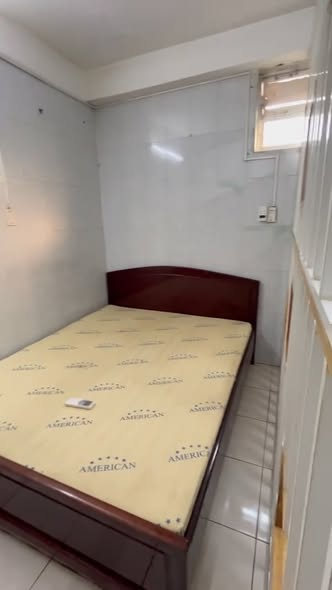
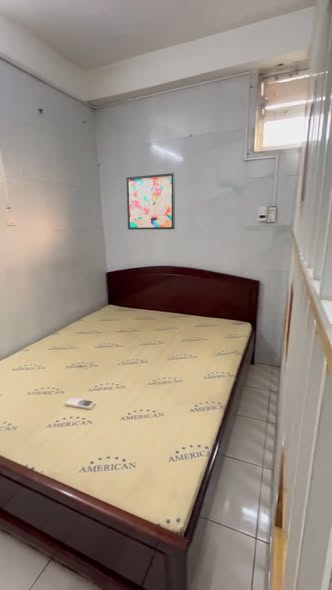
+ wall art (150, 203)
